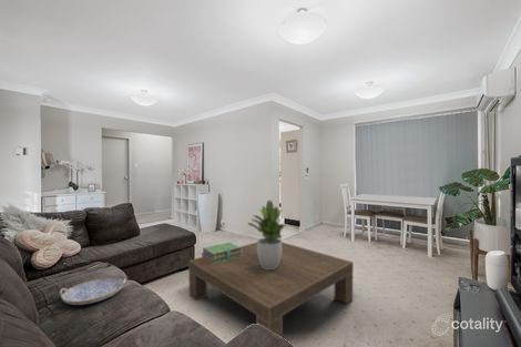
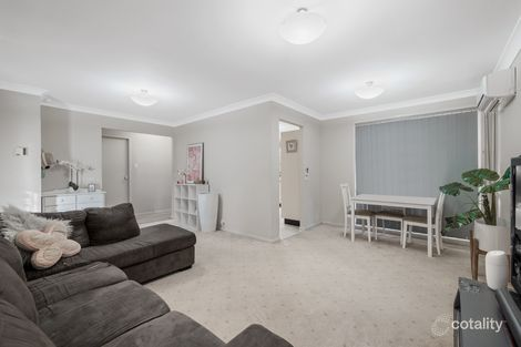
- potted plant (268, 232)
- stack of books (222, 251)
- coffee table (269, 278)
- serving tray (94, 288)
